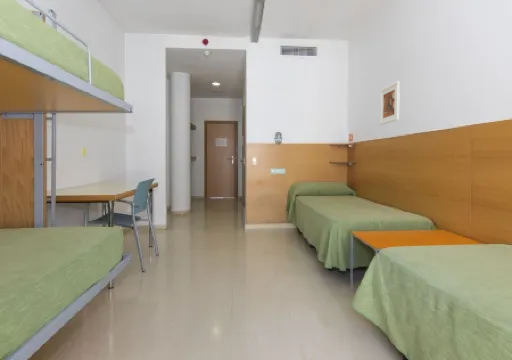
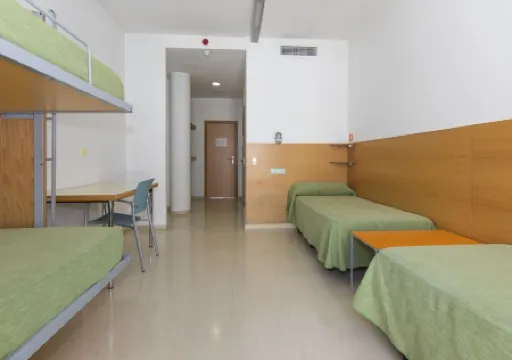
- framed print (389, 104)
